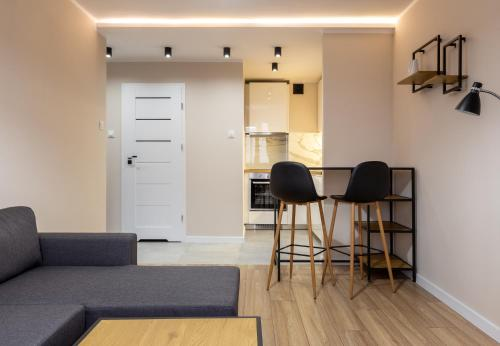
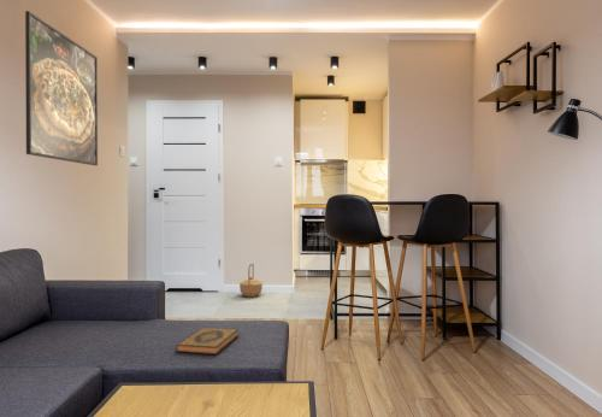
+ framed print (66, 99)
+ hardback book (208, 340)
+ basket (250, 278)
